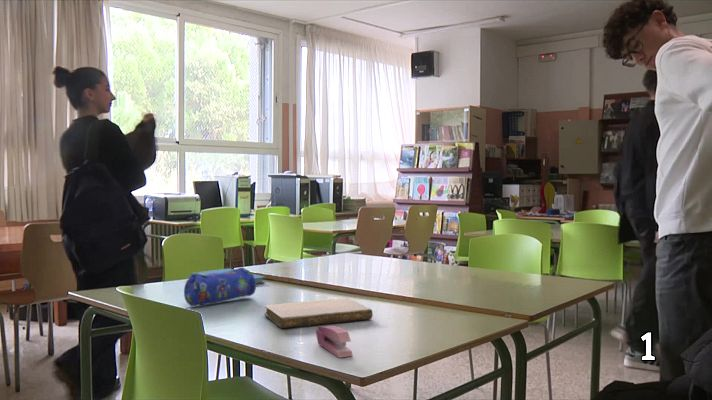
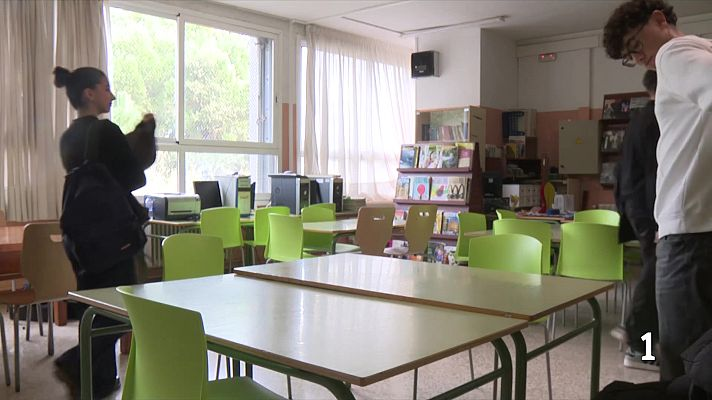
- stapler (333, 337)
- book (227, 271)
- notebook (317, 312)
- pencil case (220, 285)
